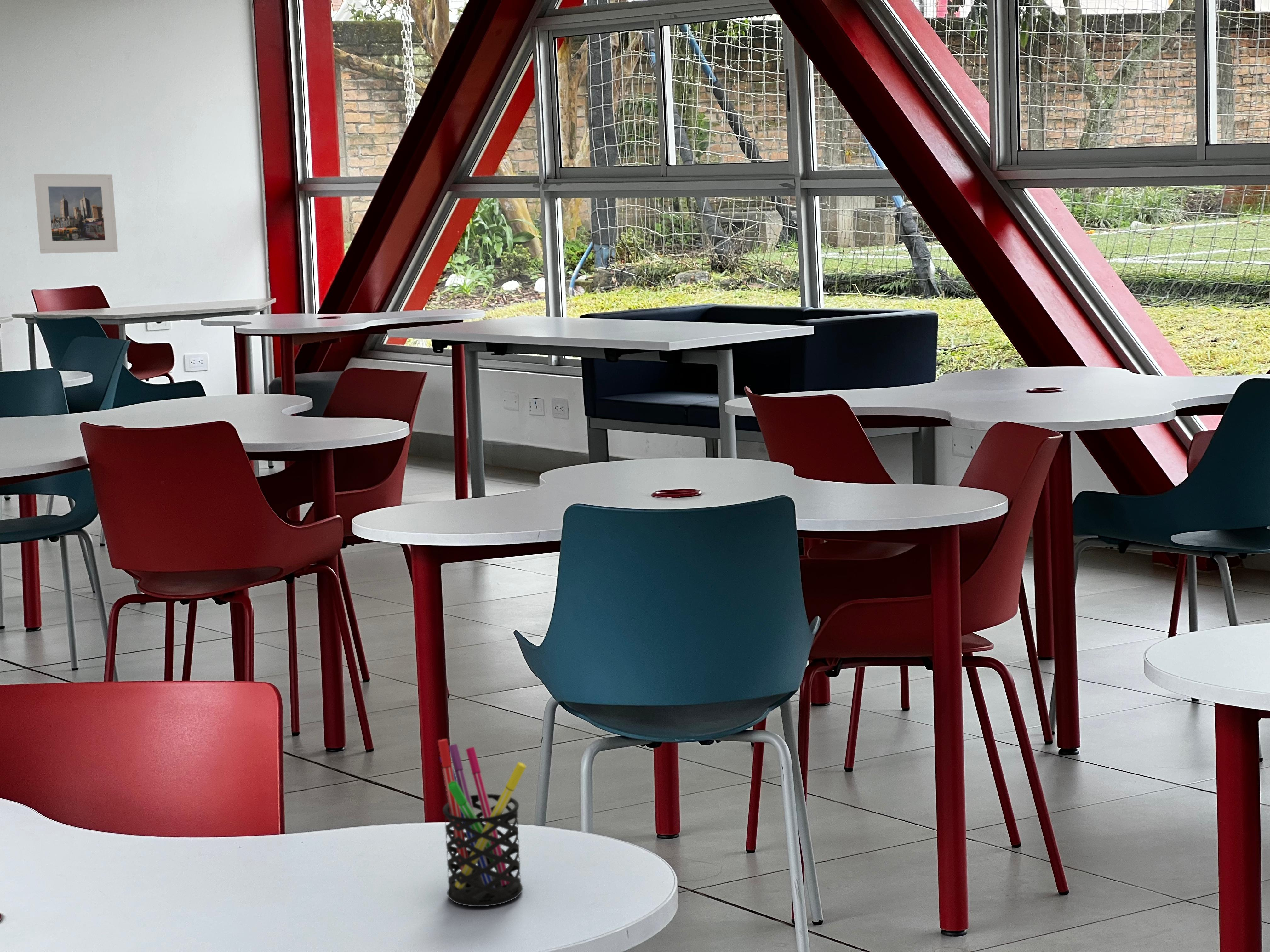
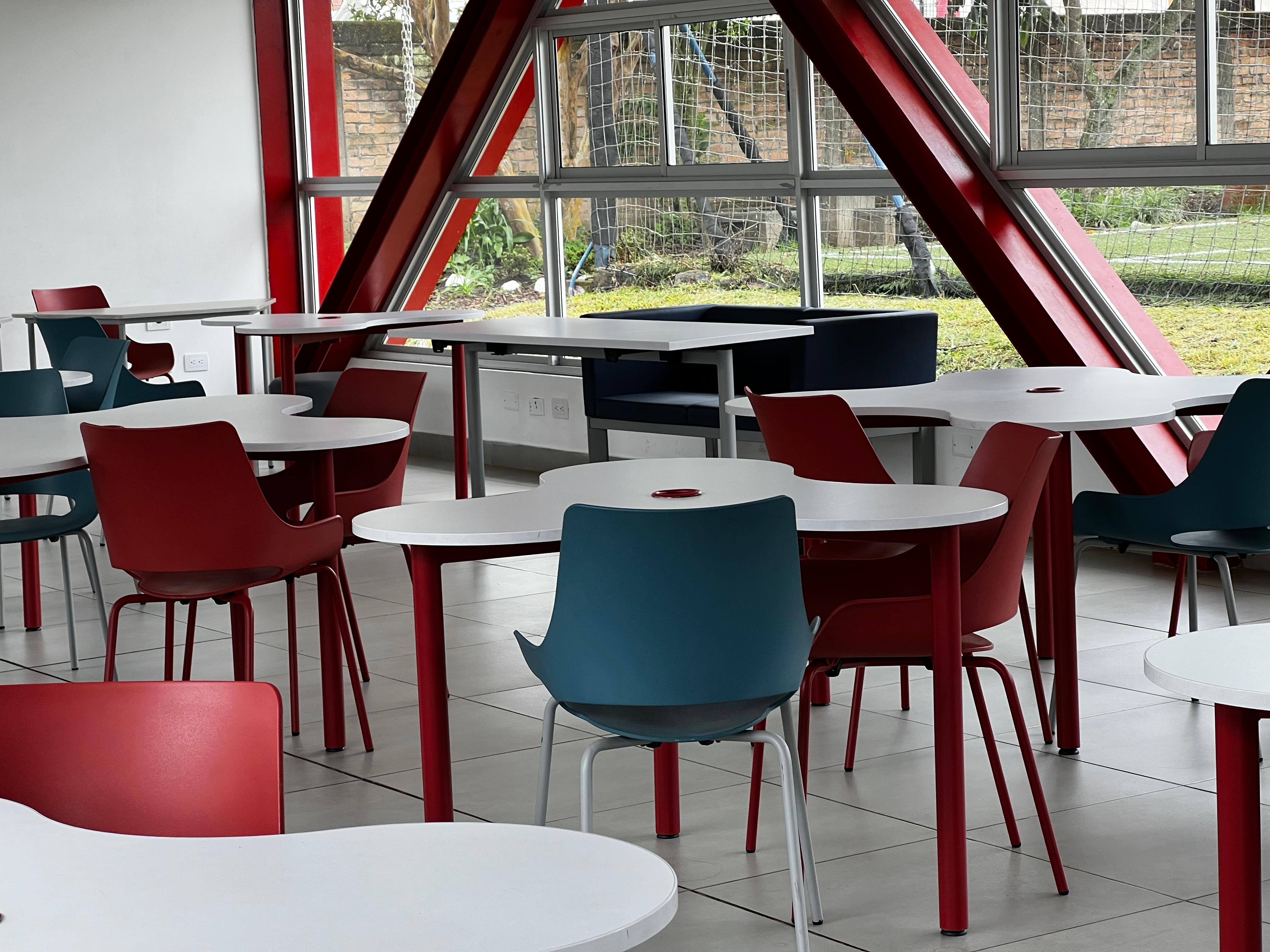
- pen holder (473, 820)
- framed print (77, 213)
